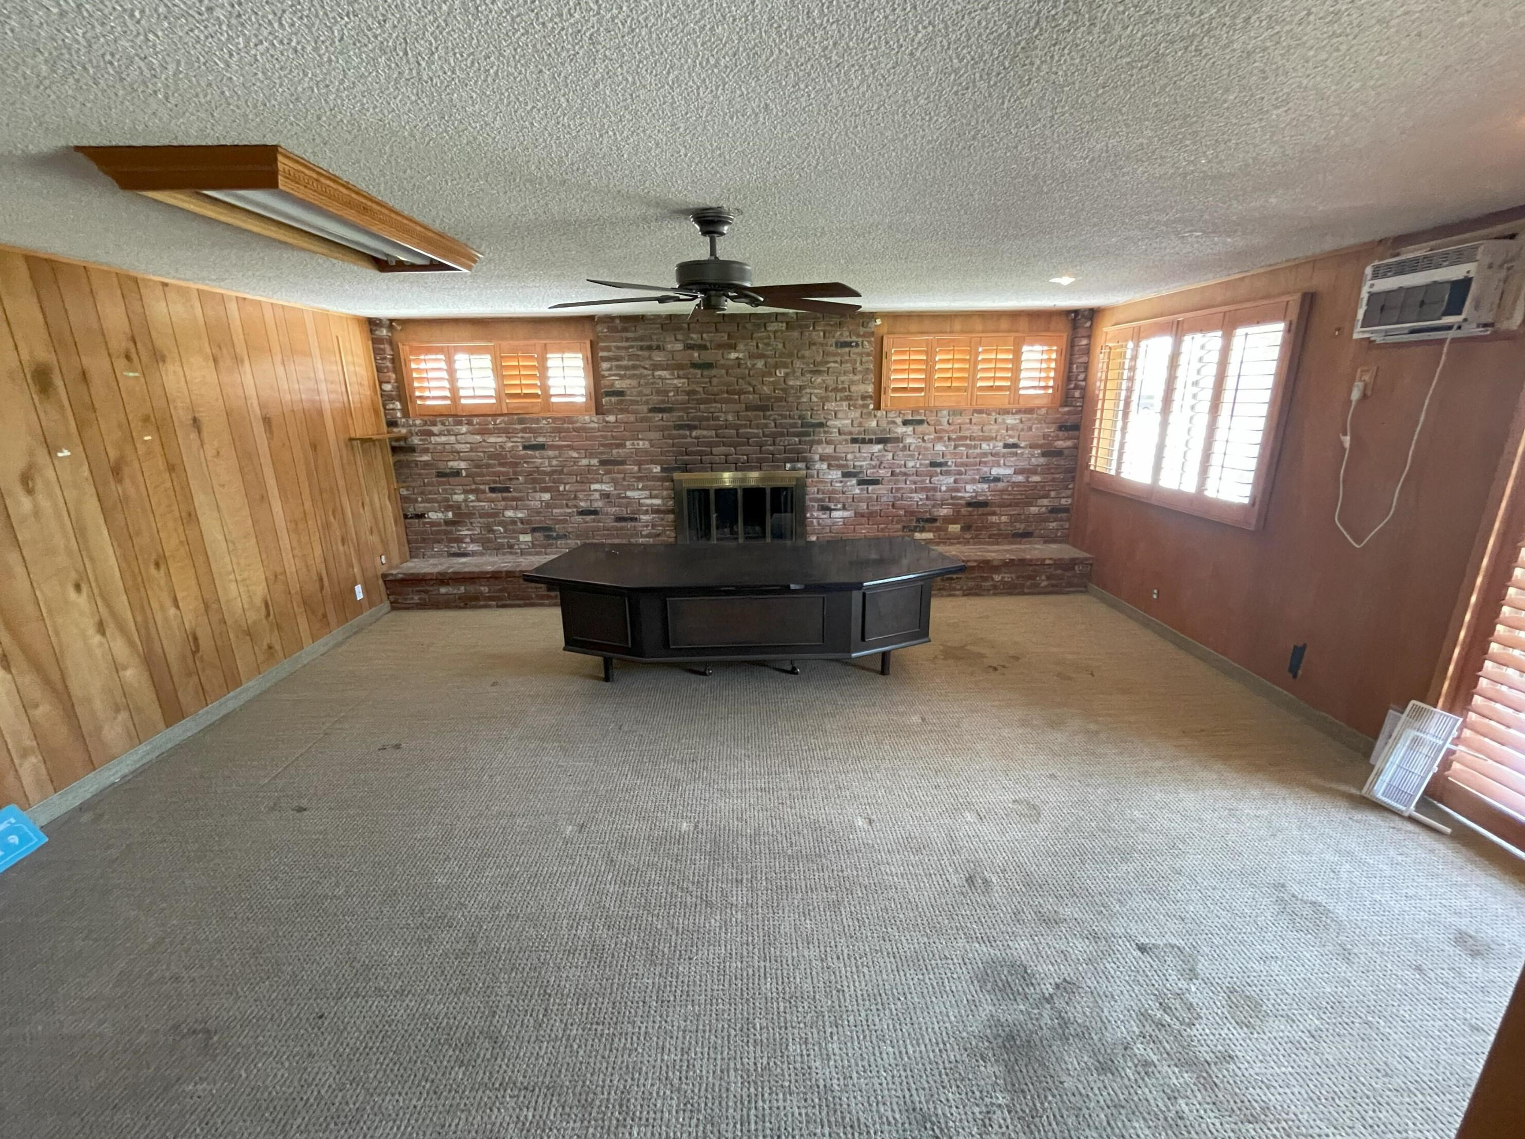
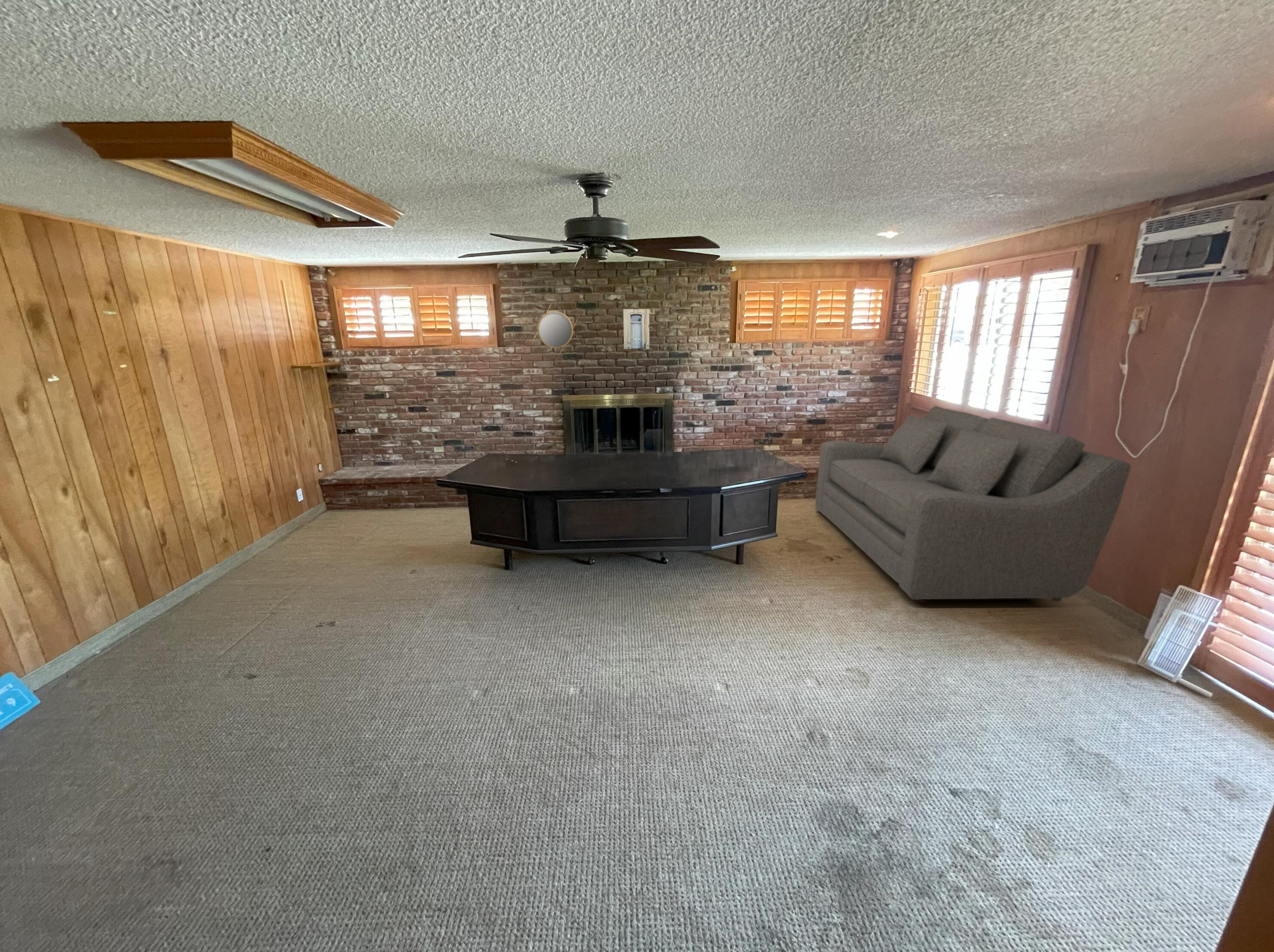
+ home mirror (555, 329)
+ sofa (934, 485)
+ wall art (636, 329)
